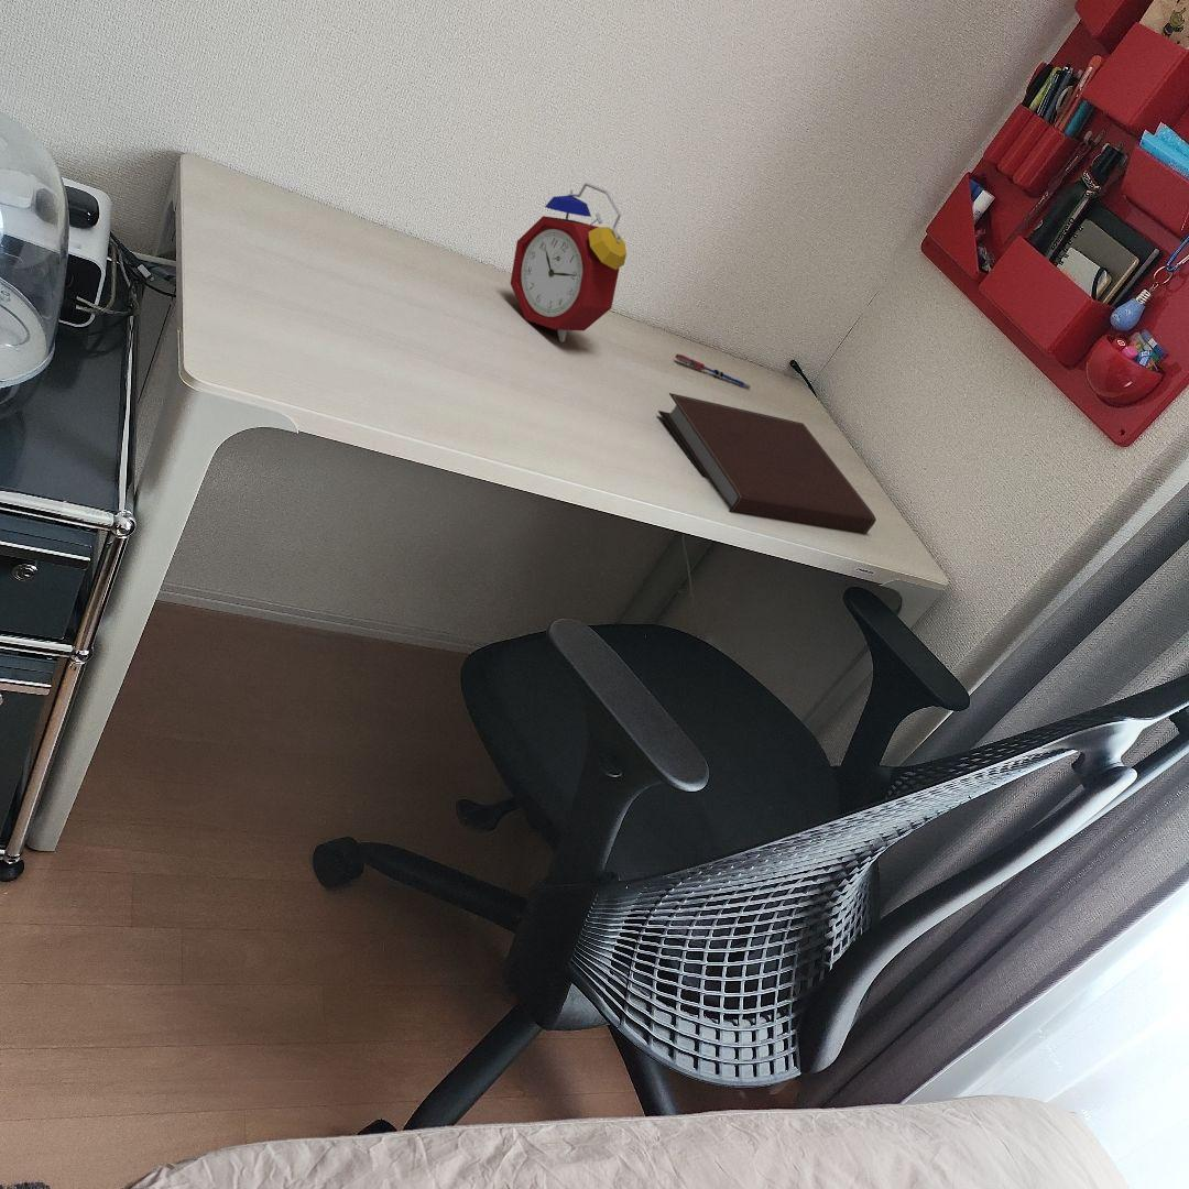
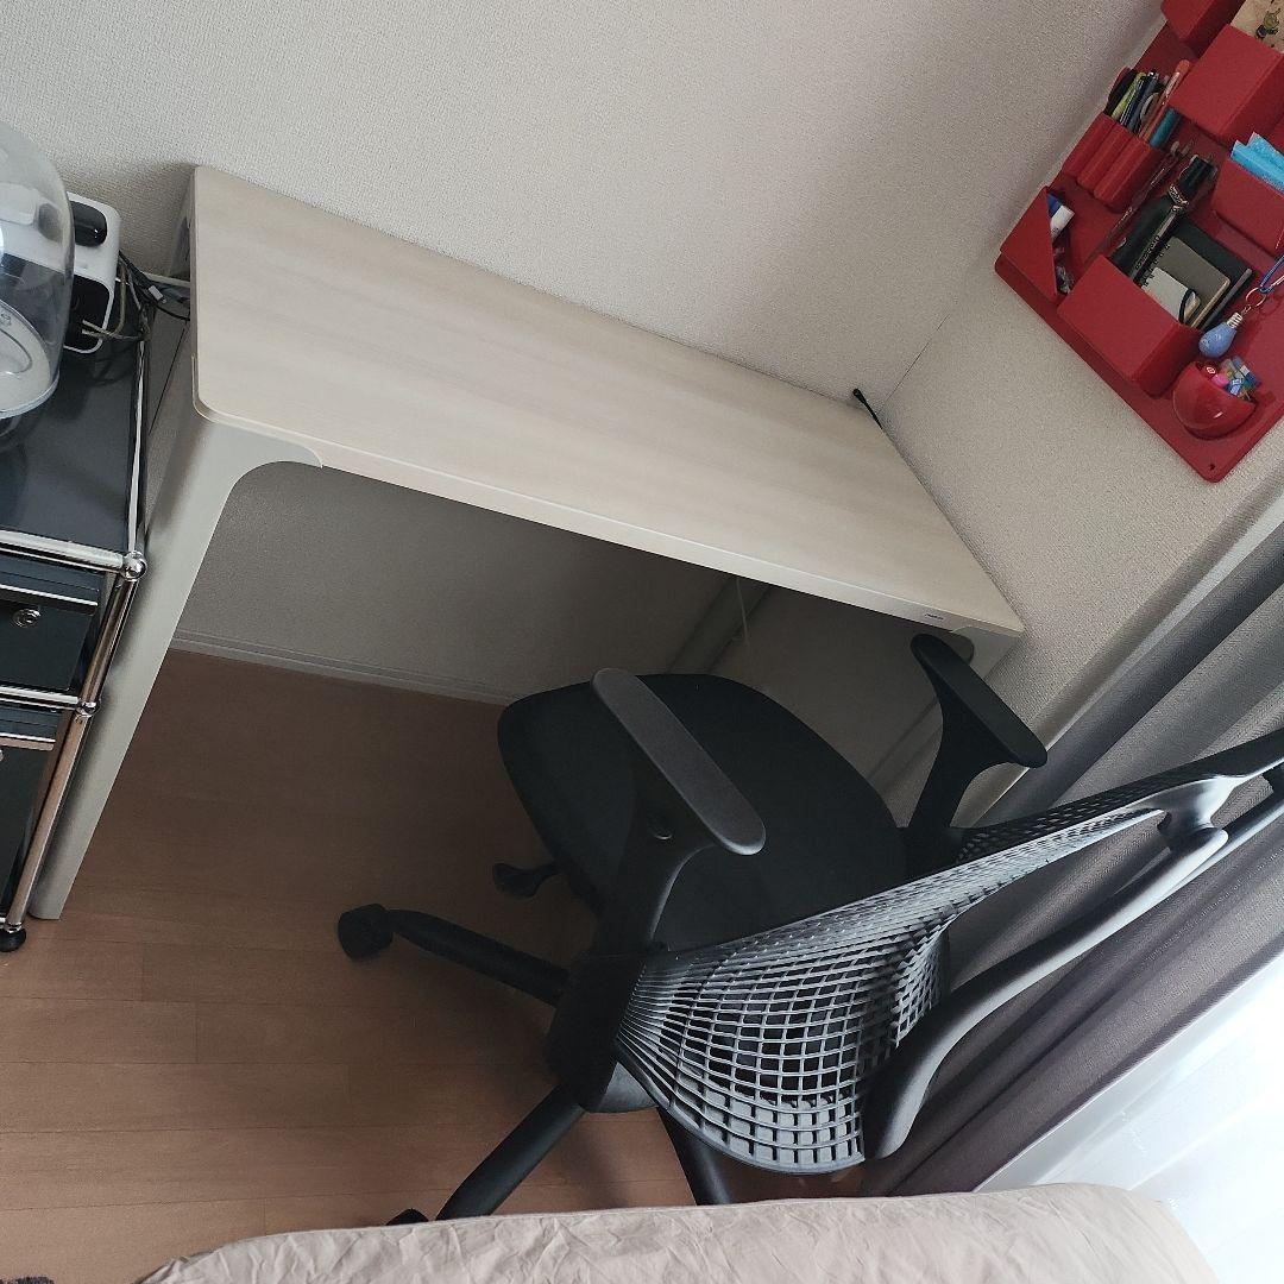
- alarm clock (578, 258)
- notebook (767, 465)
- pen (713, 370)
